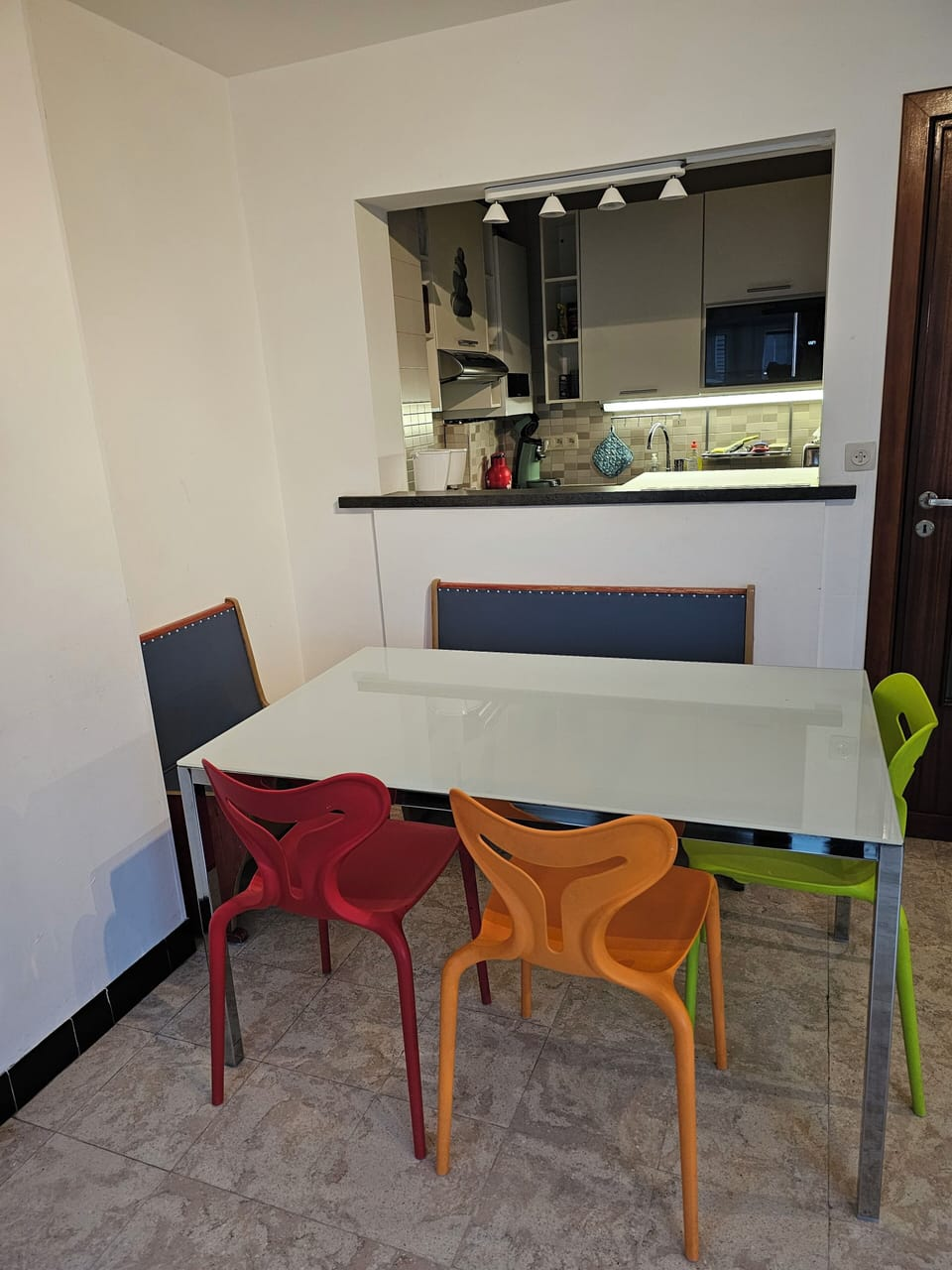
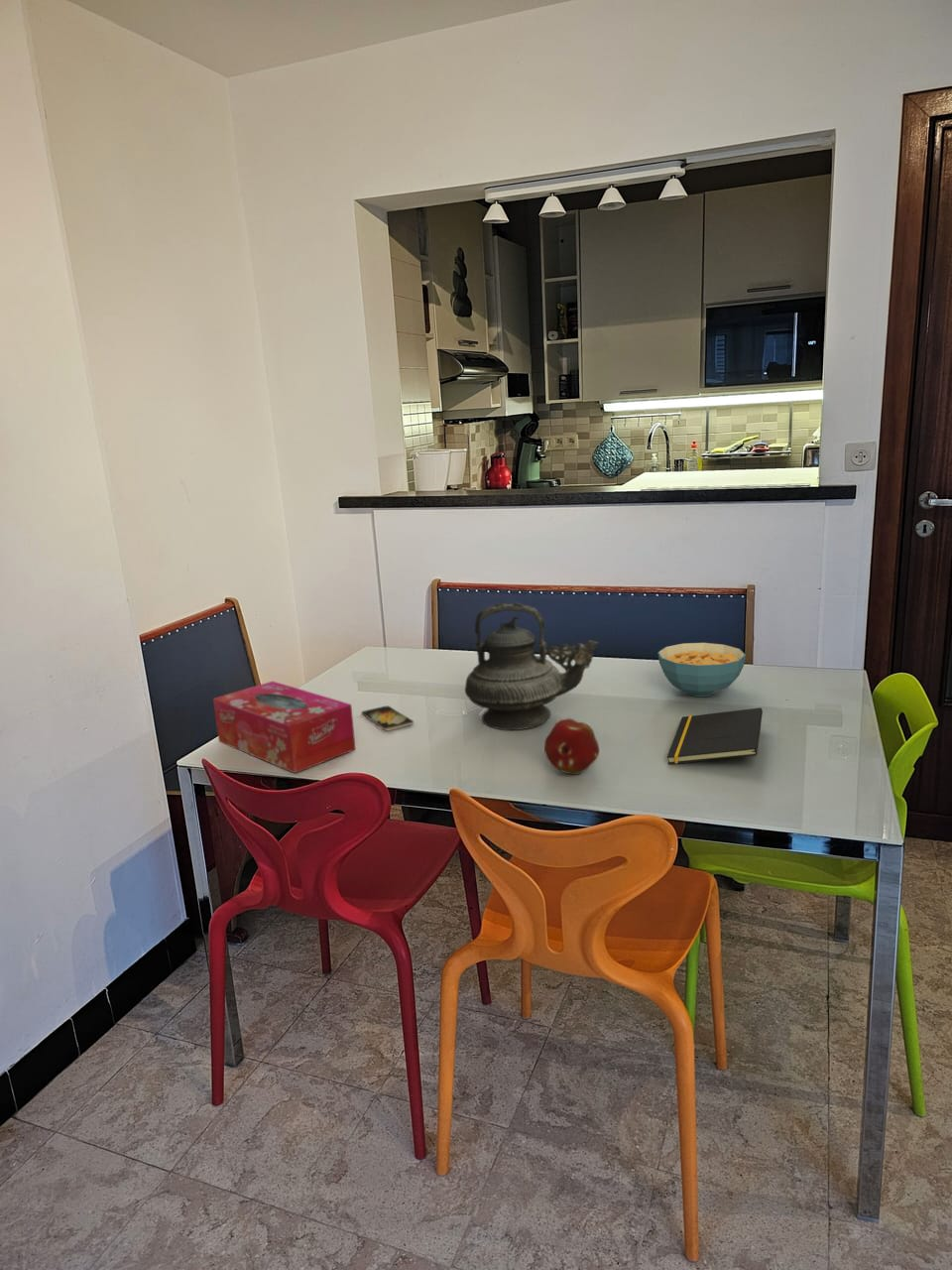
+ cereal bowl (700, 673)
+ fruit (572, 745)
+ smartphone (387, 717)
+ teapot (530, 662)
+ tissue box (283, 723)
+ notepad (716, 734)
